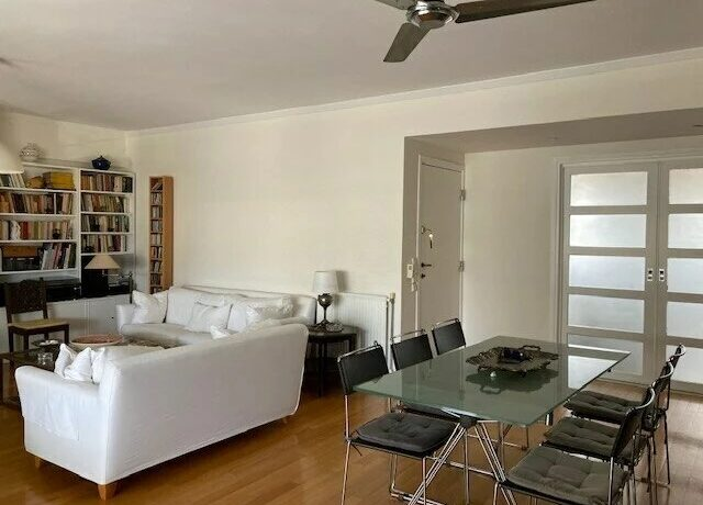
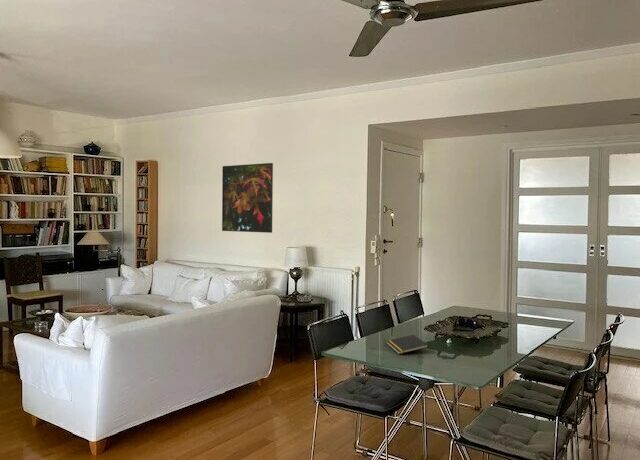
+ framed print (246, 198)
+ notepad (406, 343)
